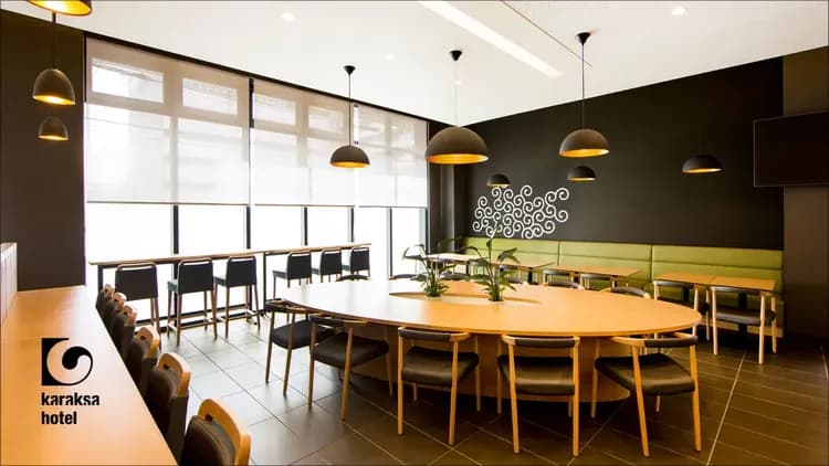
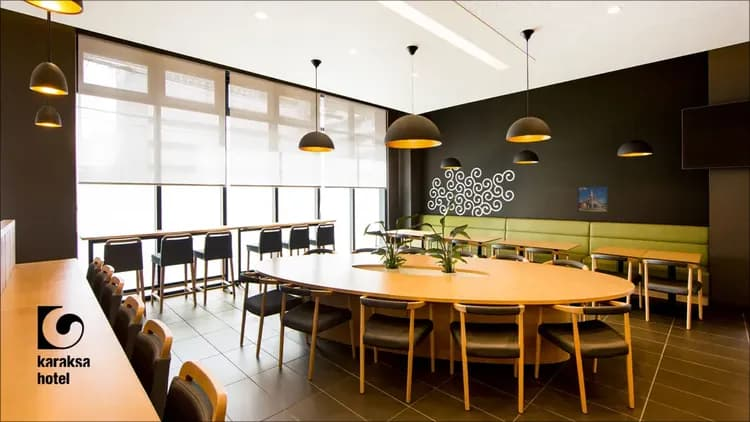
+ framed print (592, 199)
